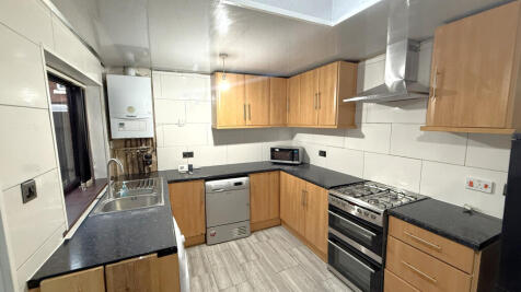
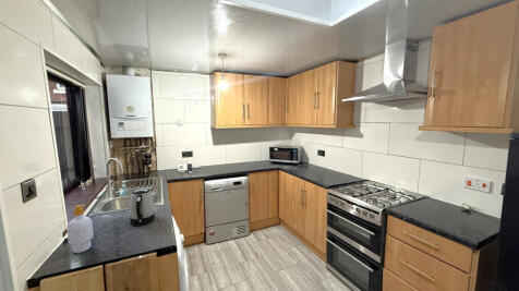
+ kettle (141, 206)
+ soap bottle (80, 228)
